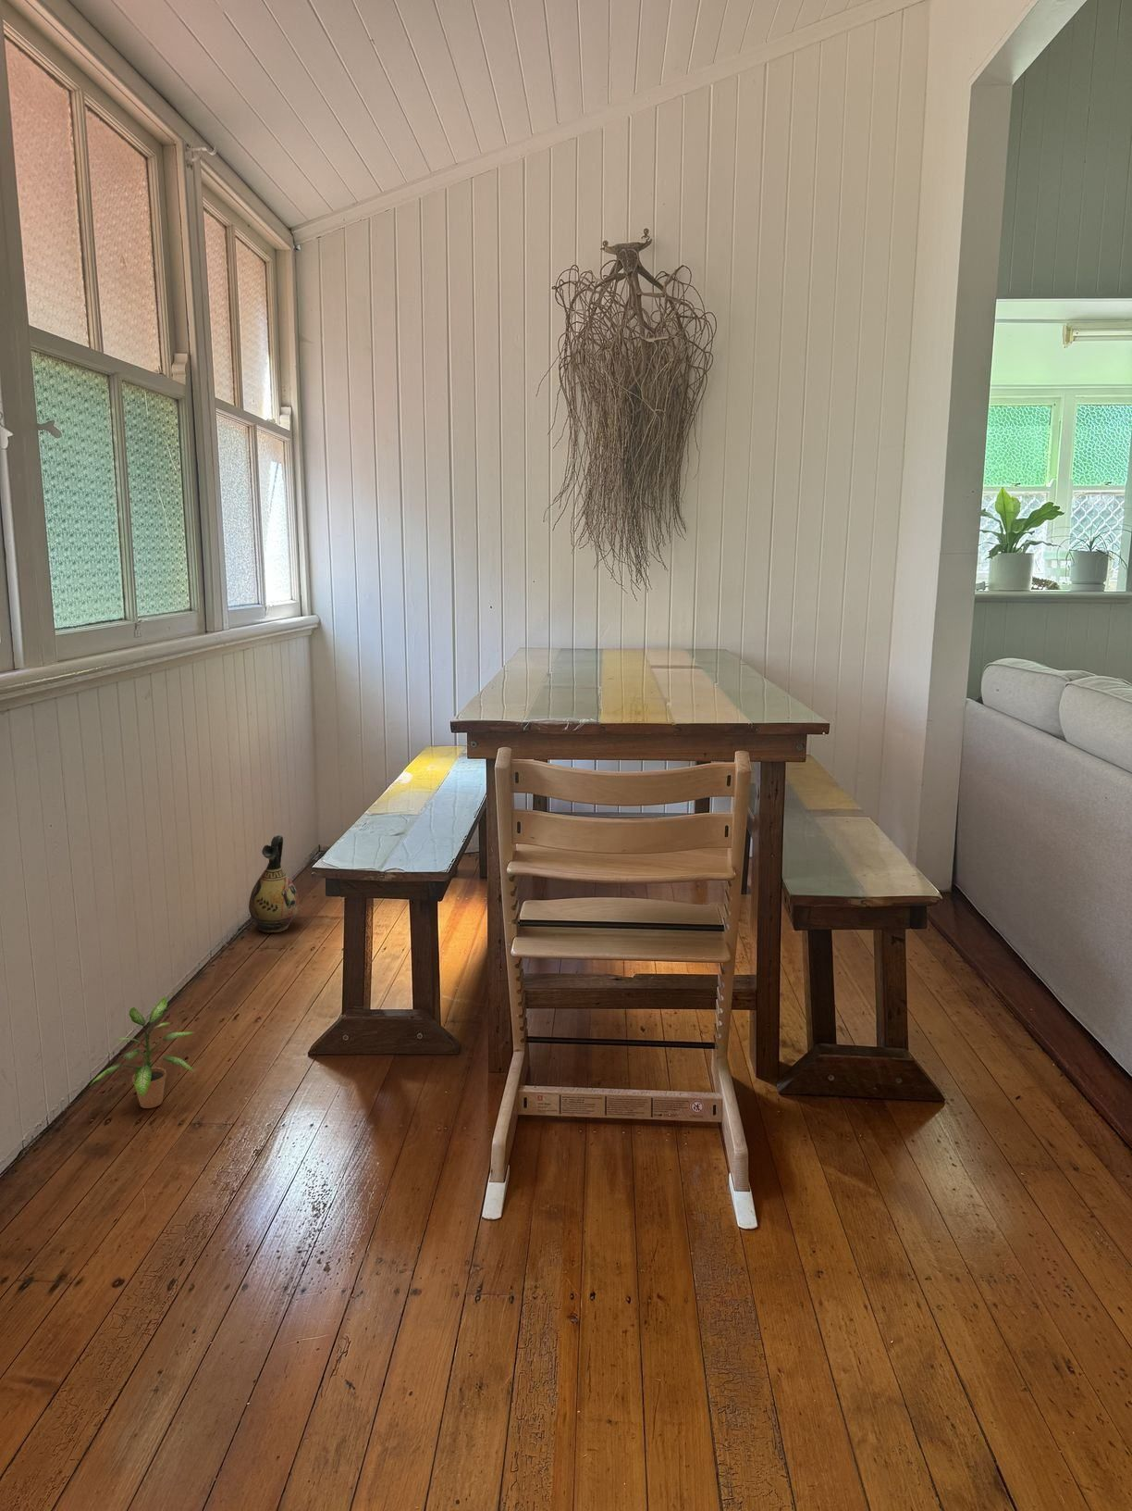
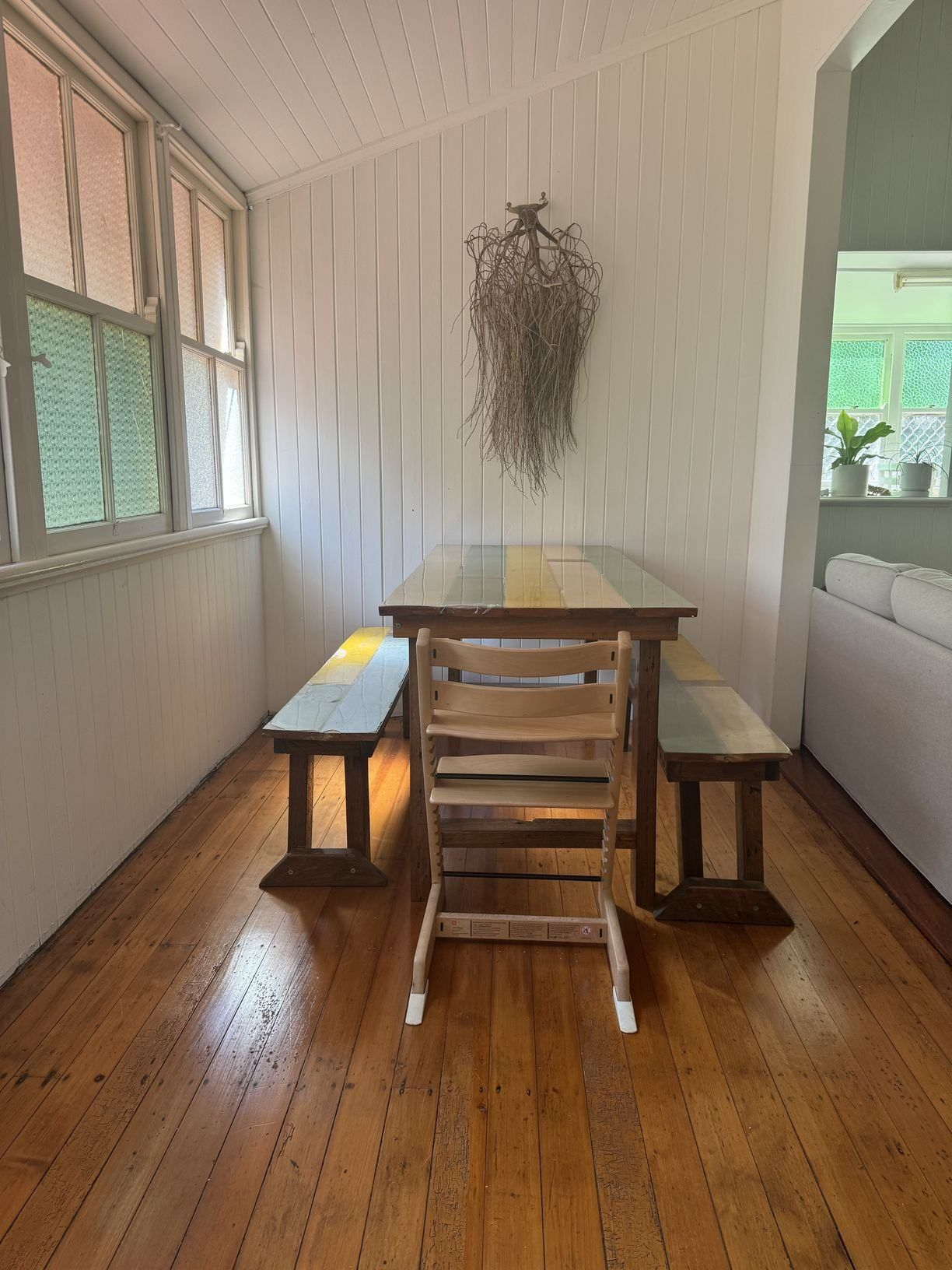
- ceramic jug (273, 883)
- potted plant (137, 1052)
